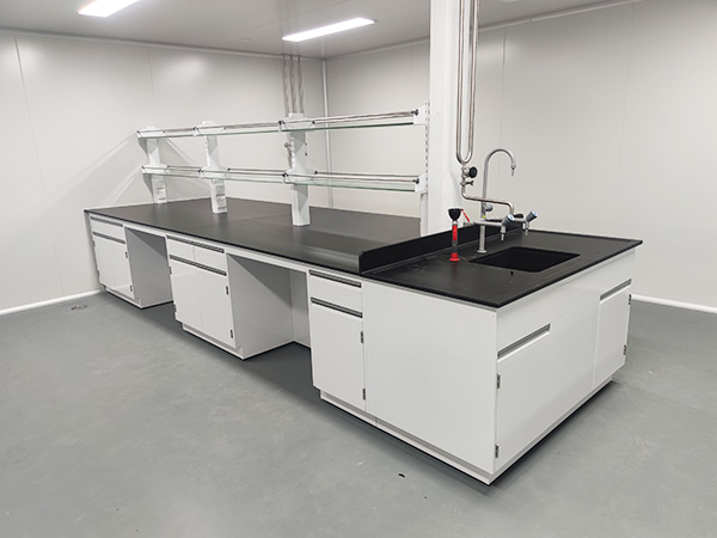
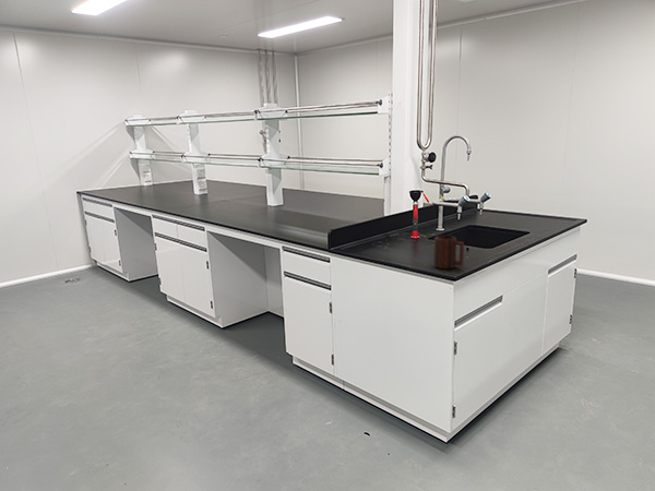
+ mug (448, 252)
